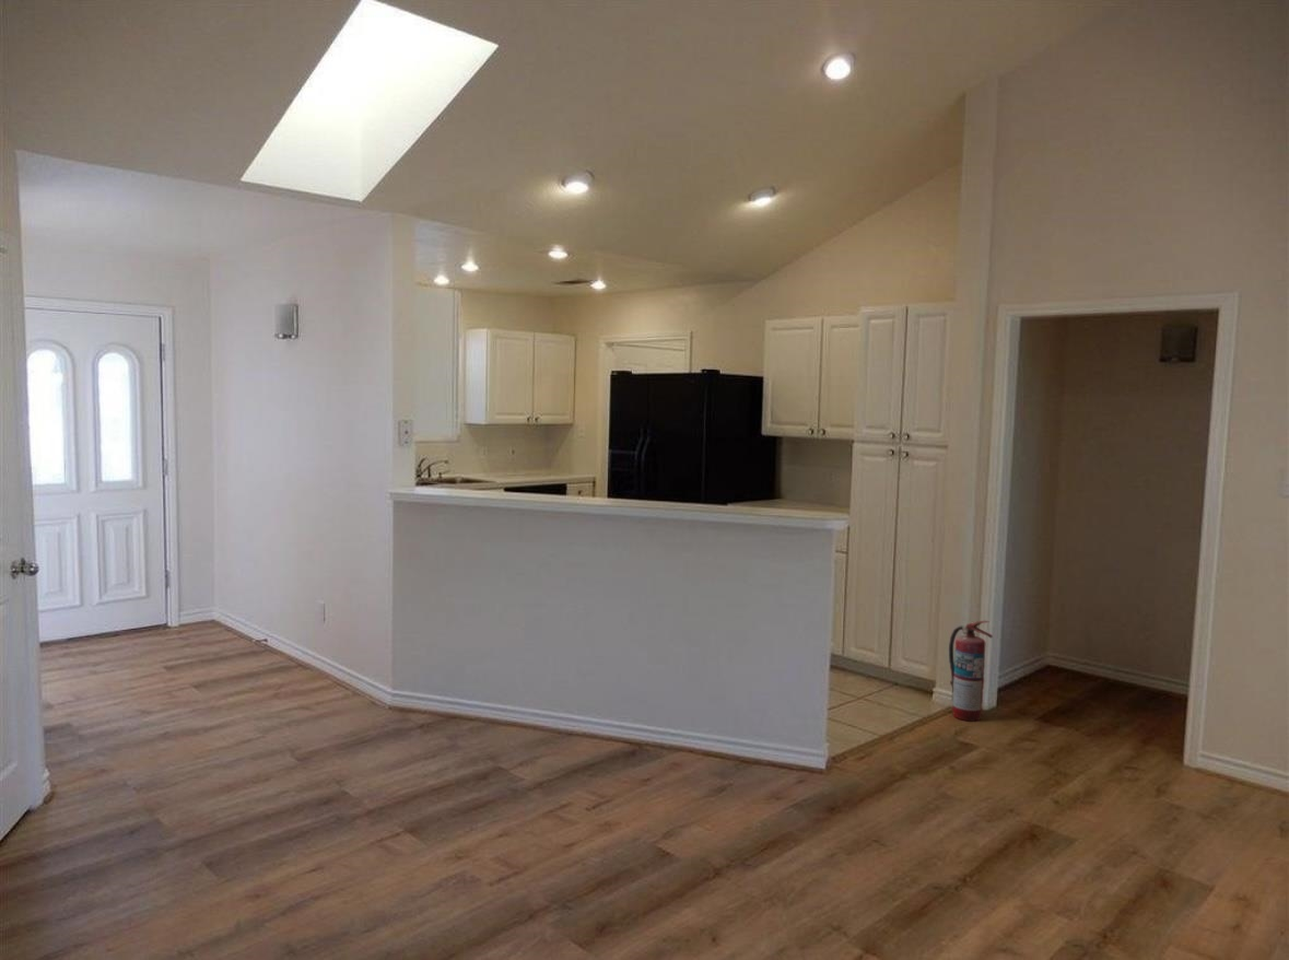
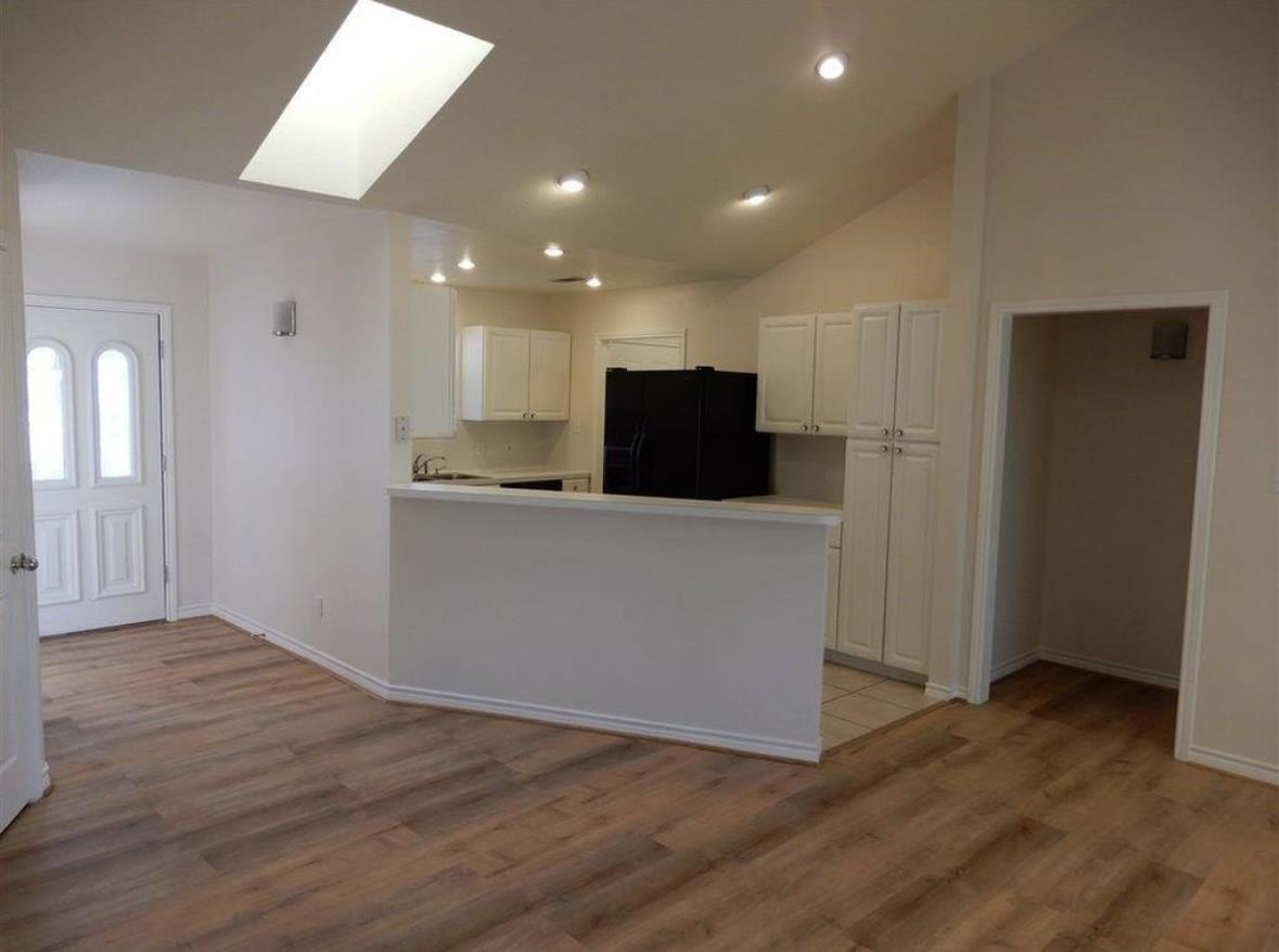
- fire extinguisher (969, 666)
